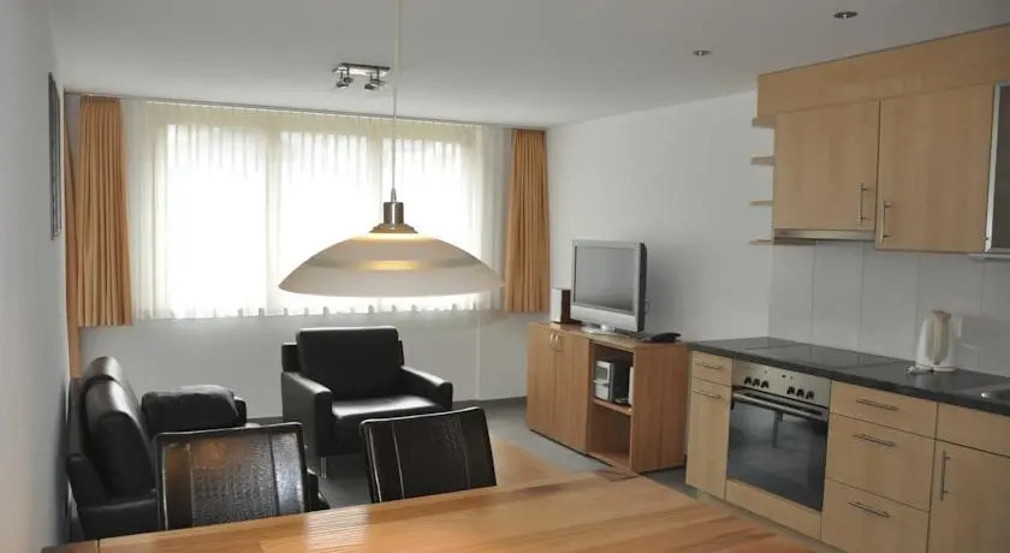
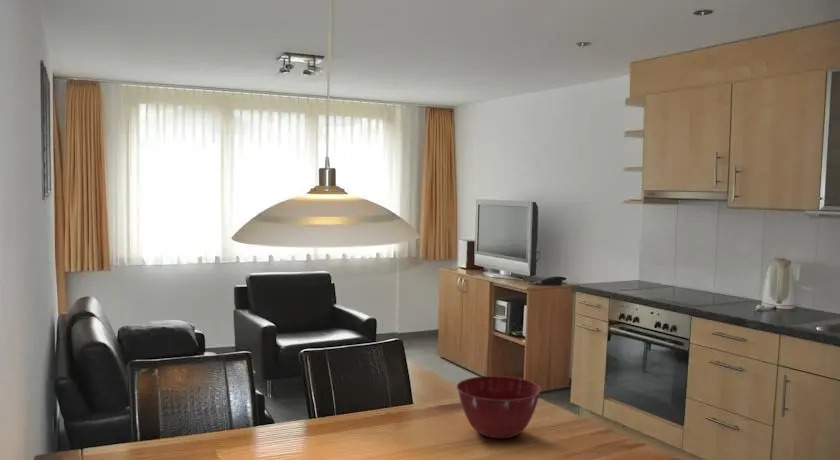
+ mixing bowl (498, 408)
